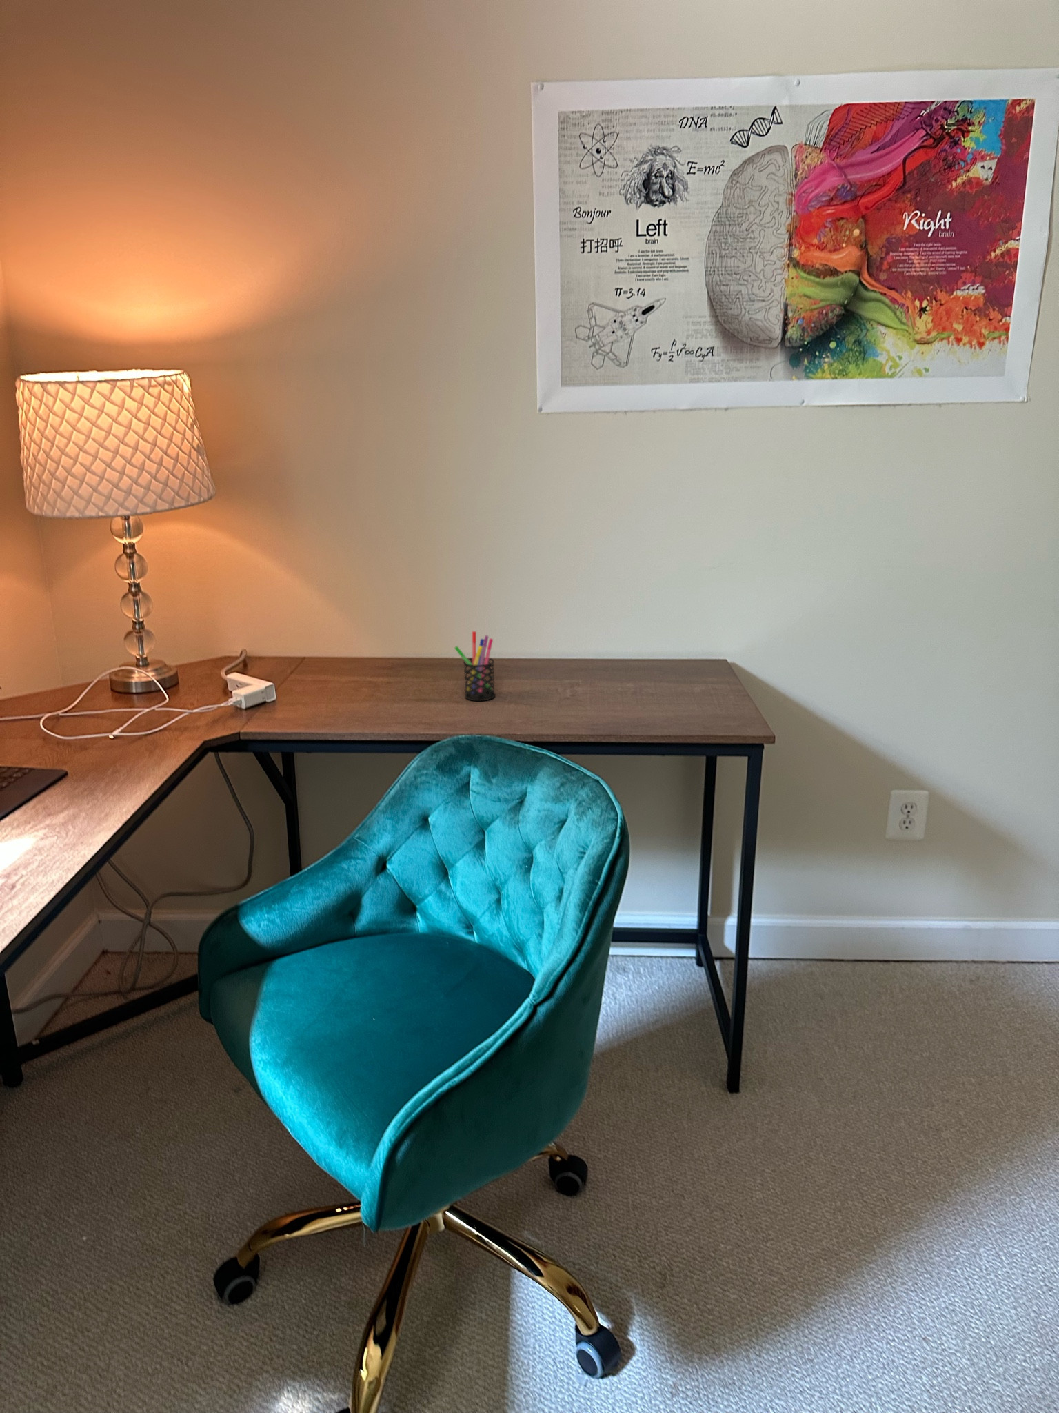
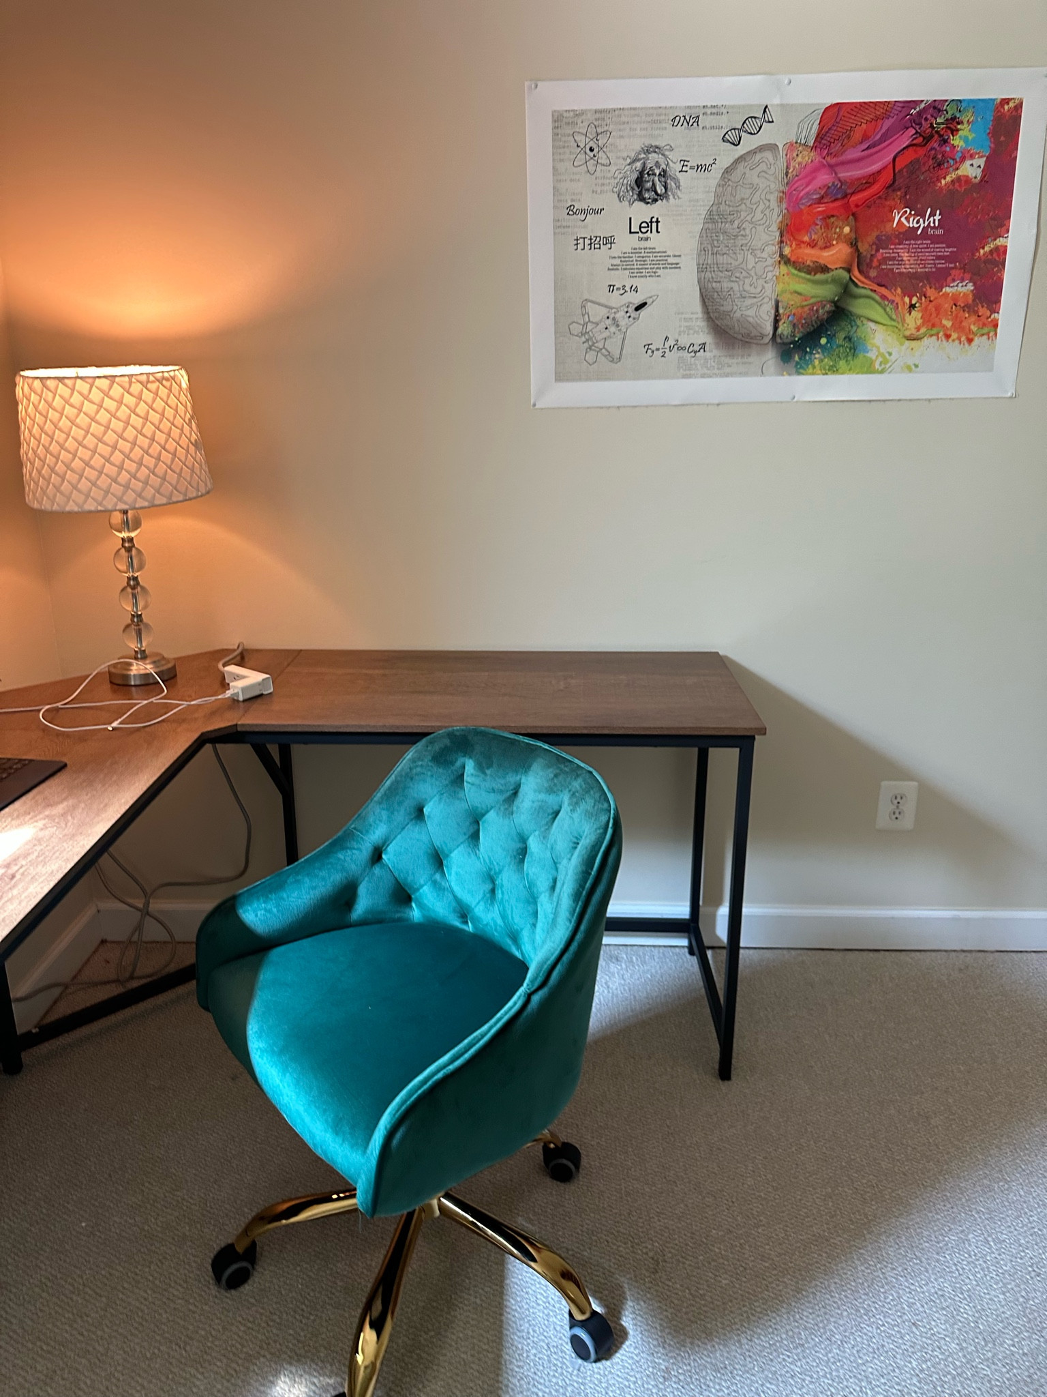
- pen holder (474, 665)
